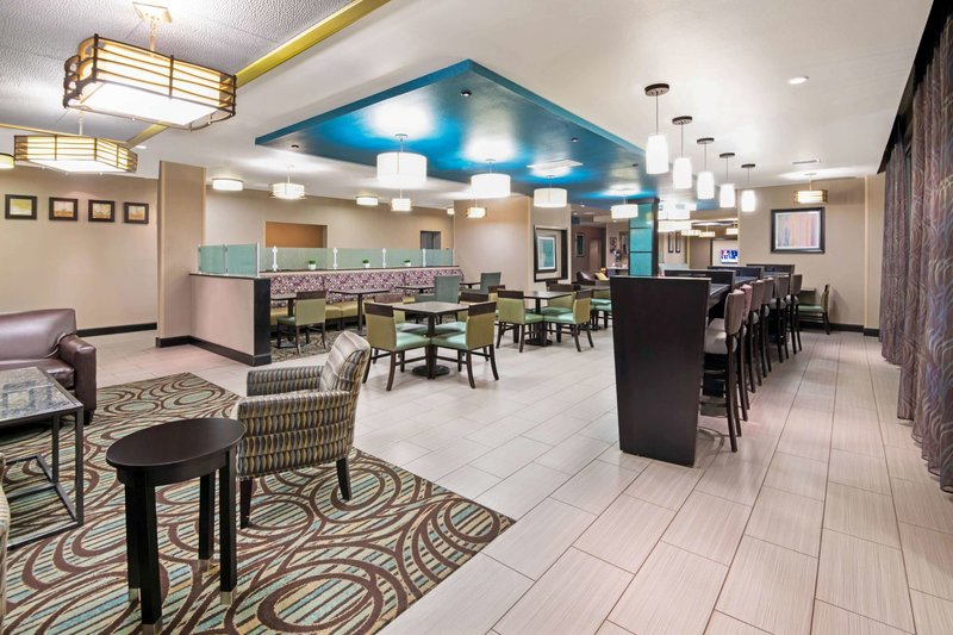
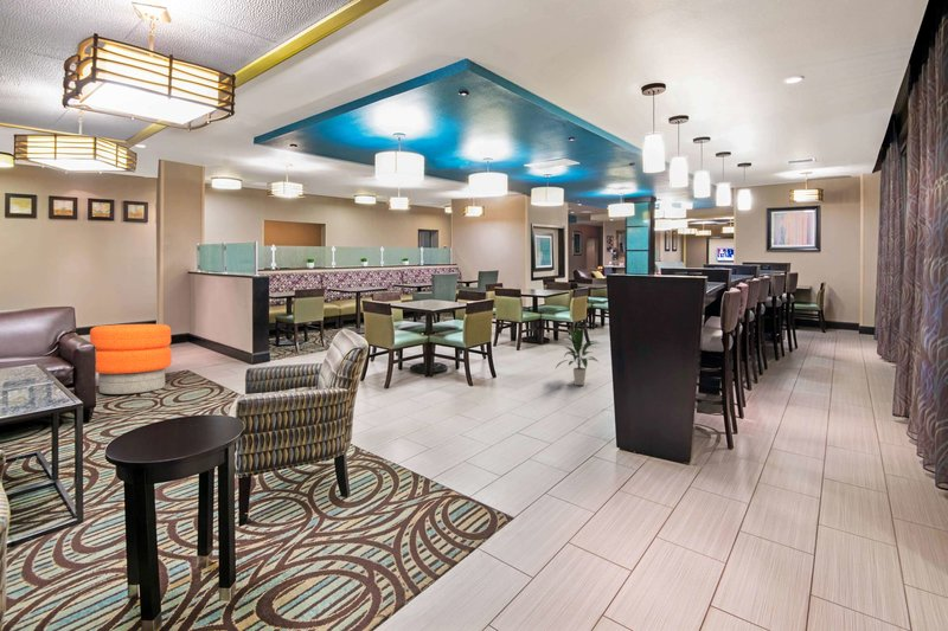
+ ottoman (132, 356)
+ indoor plant (577, 354)
